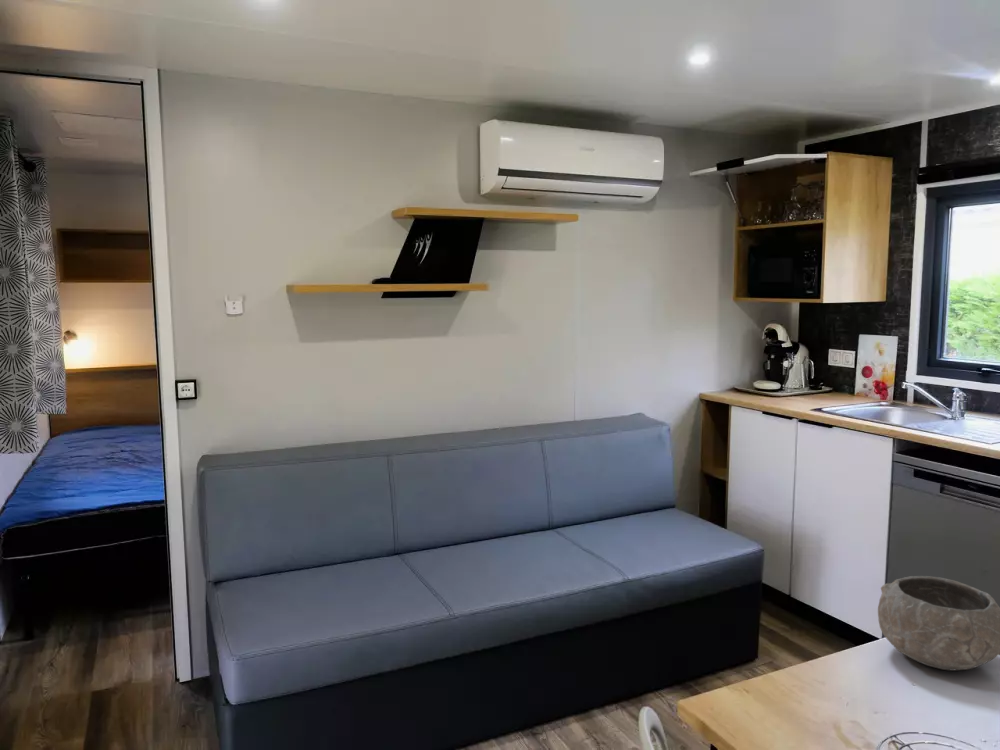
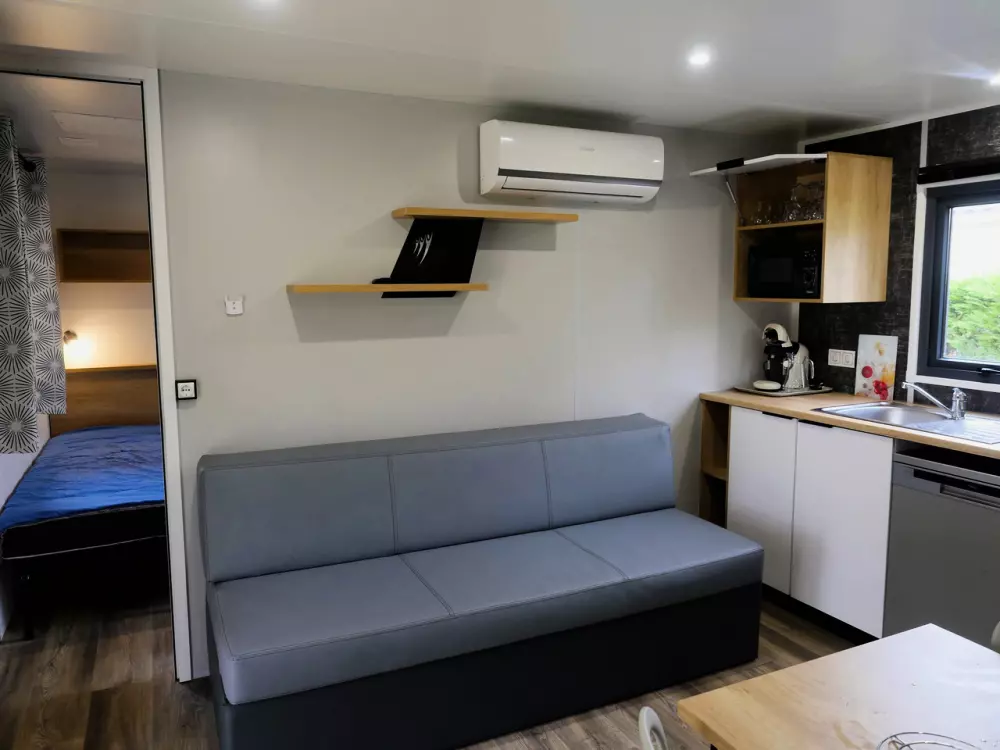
- bowl (938, 624)
